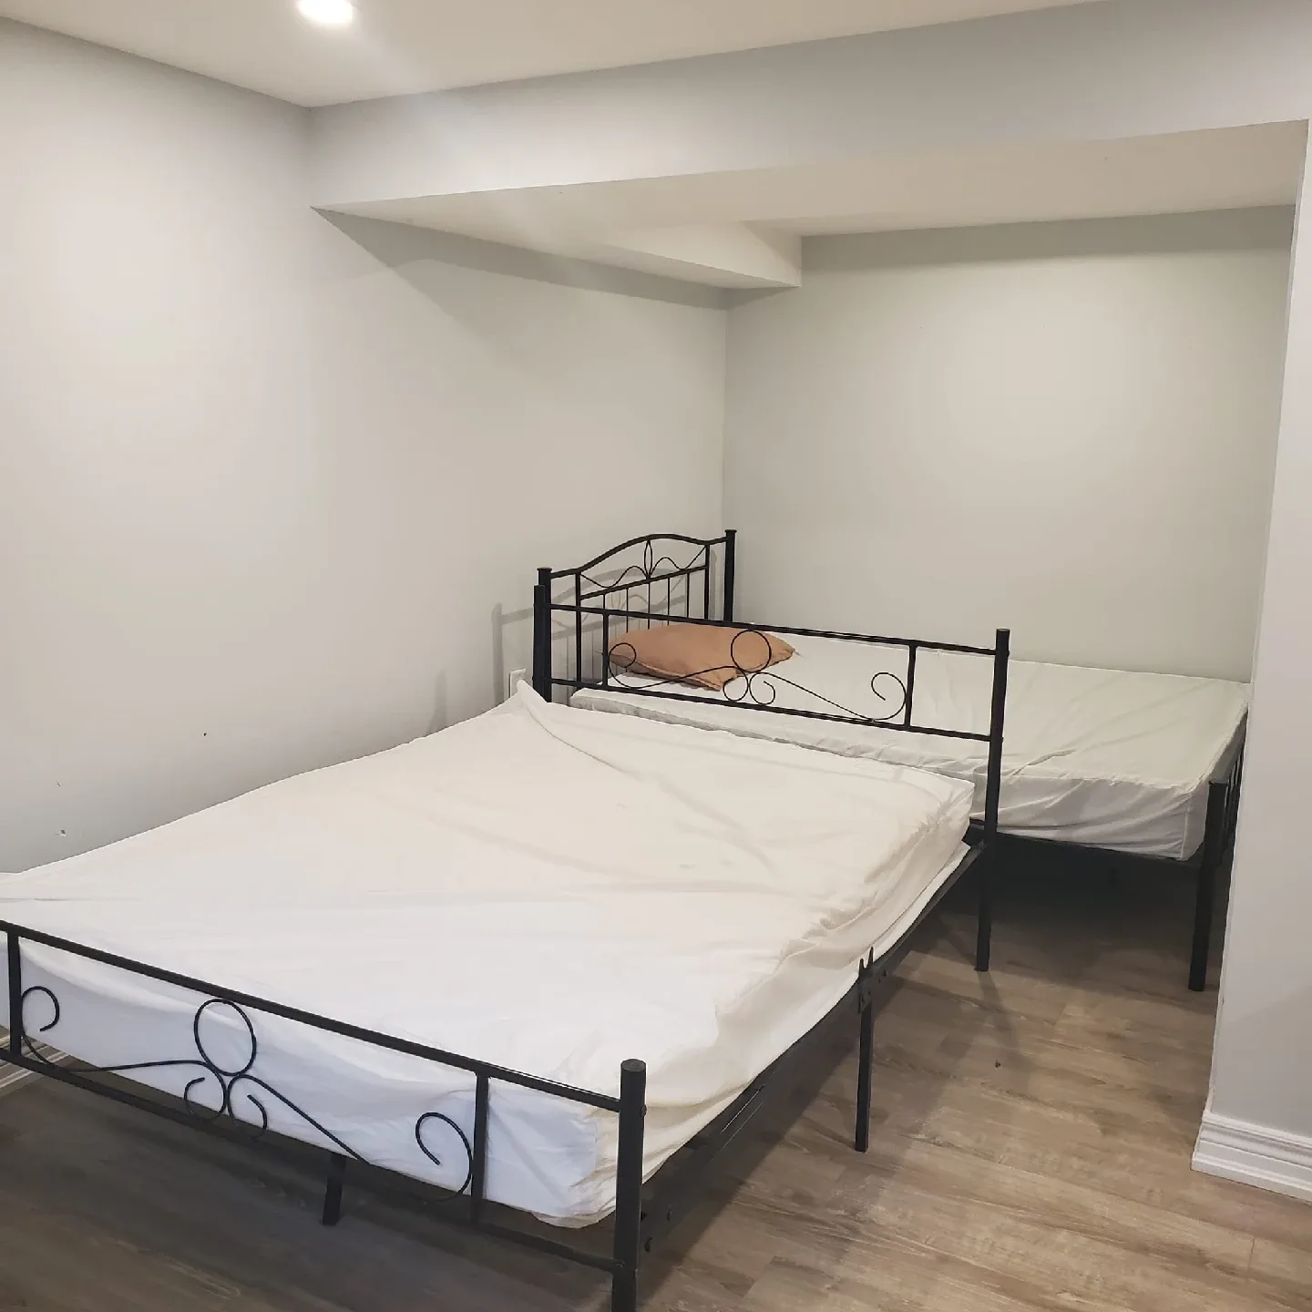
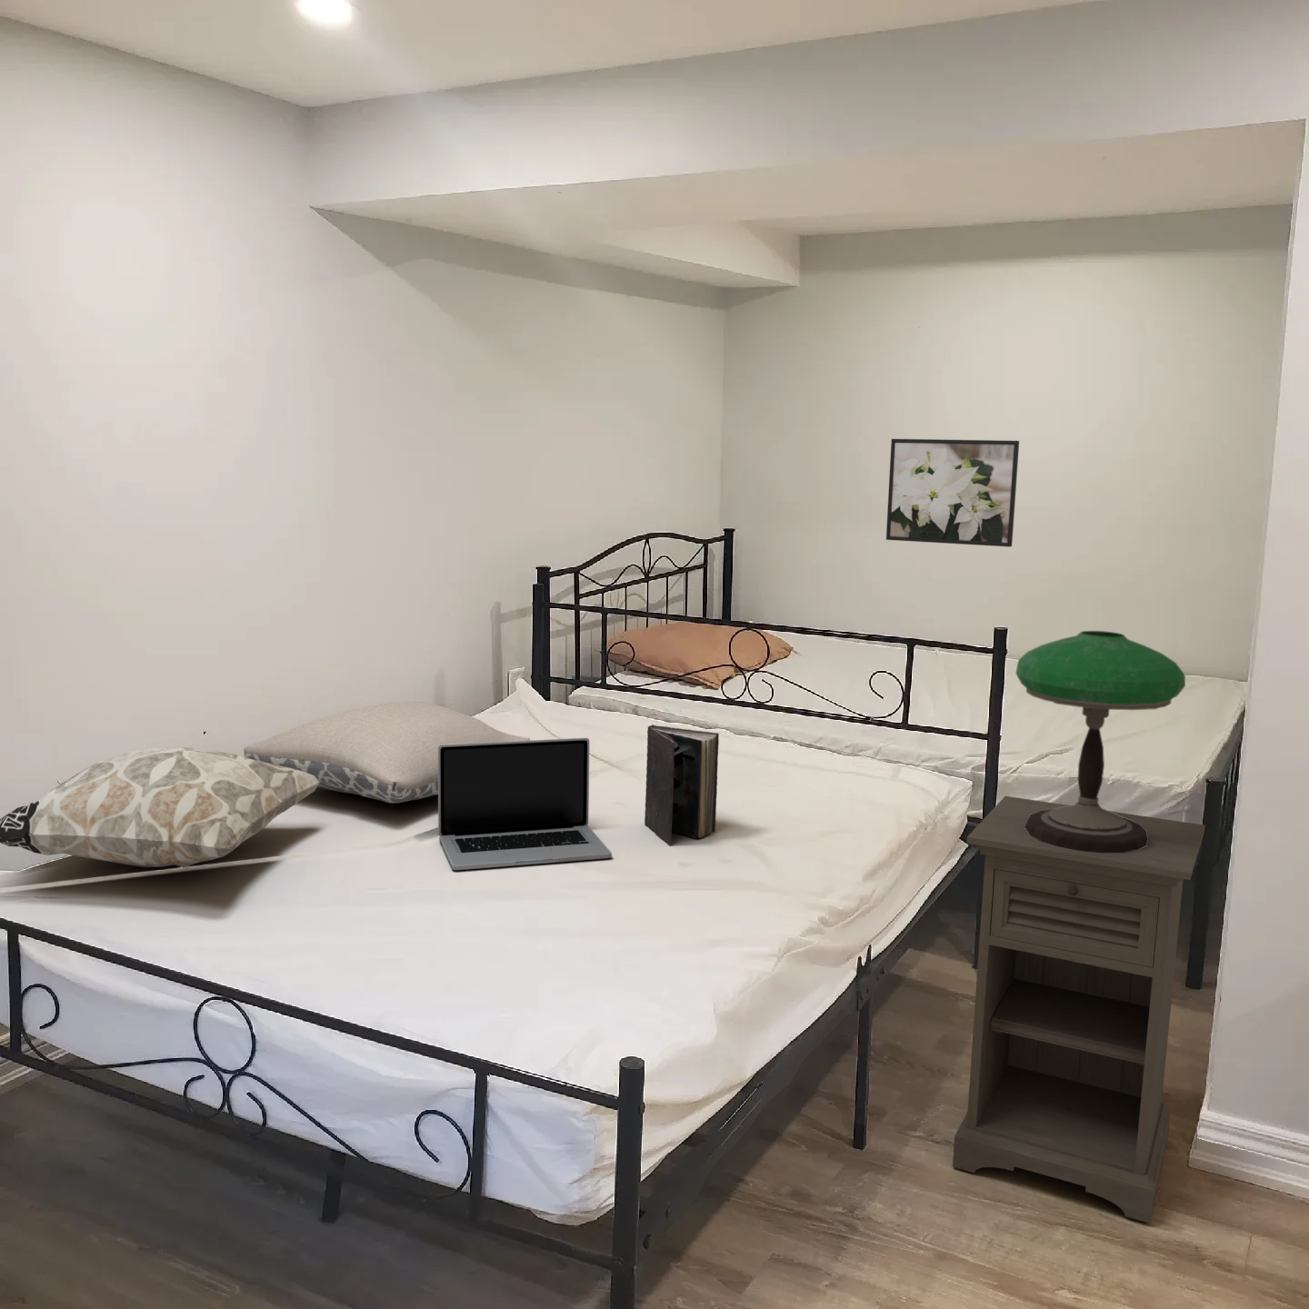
+ nightstand (1074, 996)
+ decorative pillow (163, 806)
+ pillow (391, 747)
+ table lamp (1093, 734)
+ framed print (949, 491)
+ book (675, 780)
+ laptop (524, 802)
